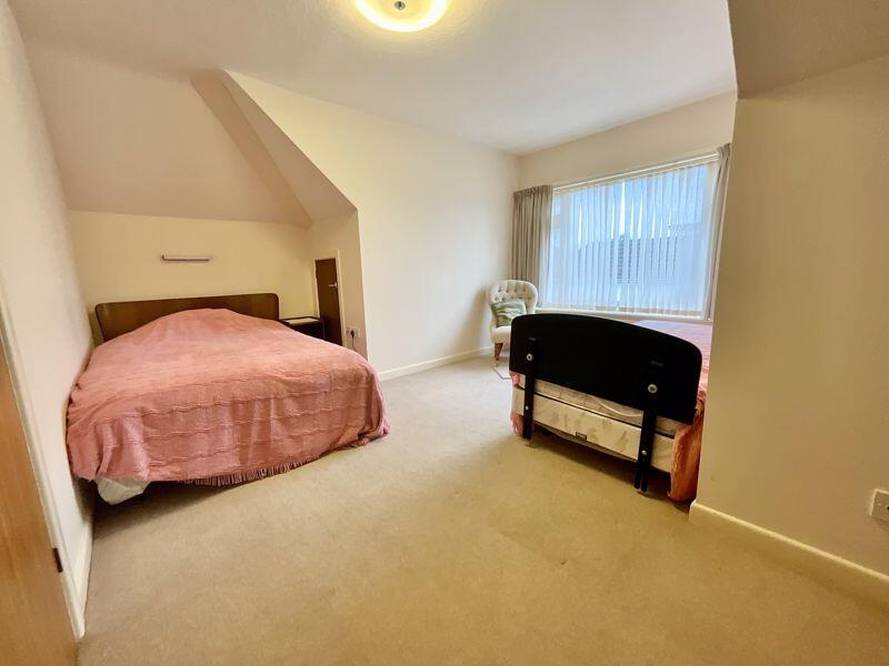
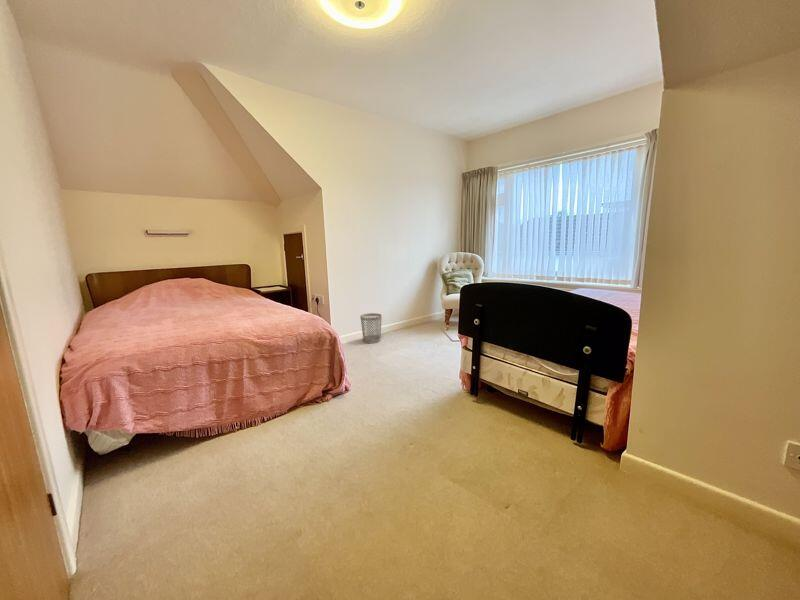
+ wastebasket (371, 328)
